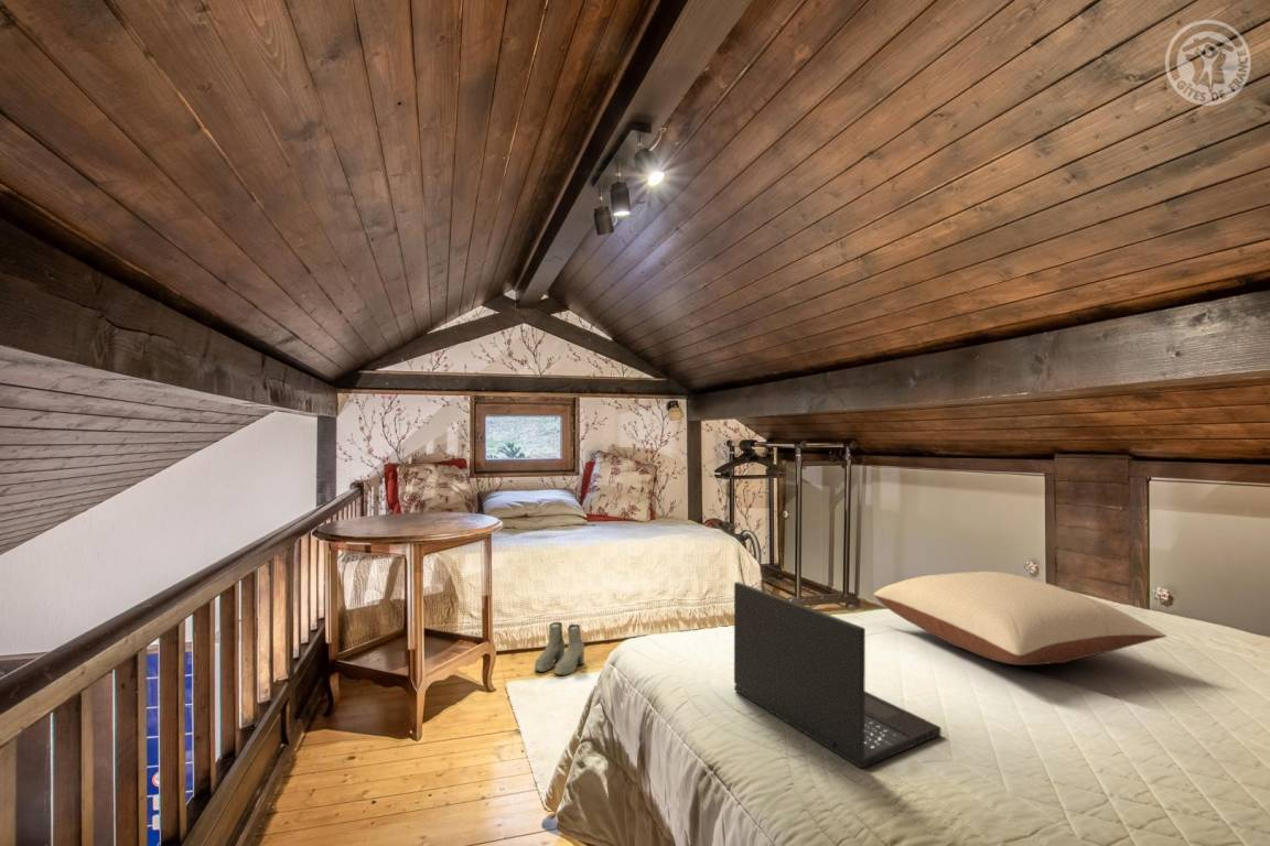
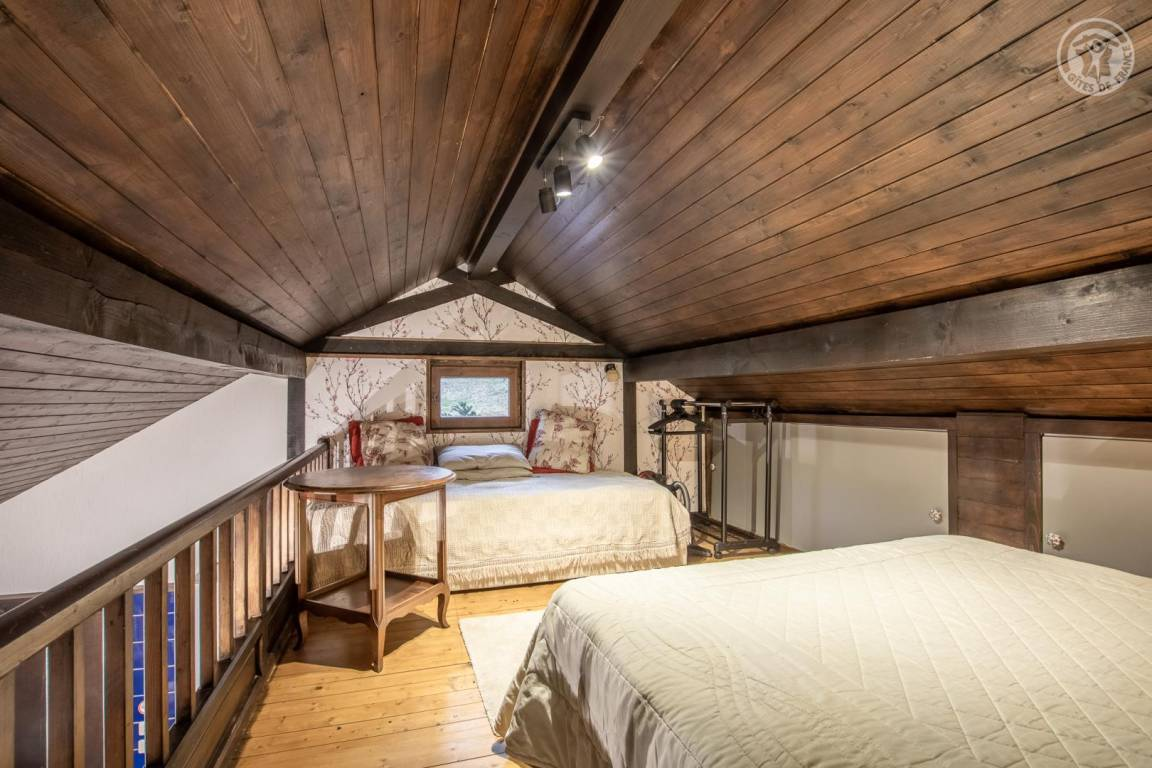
- laptop (829, 652)
- boots (560, 647)
- pillow (1003, 615)
